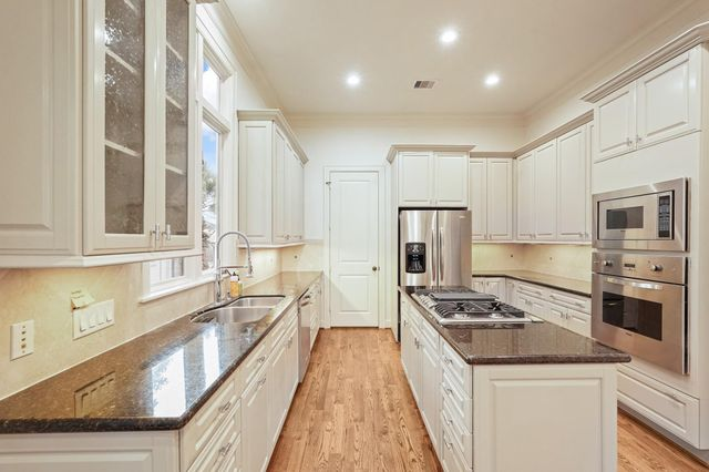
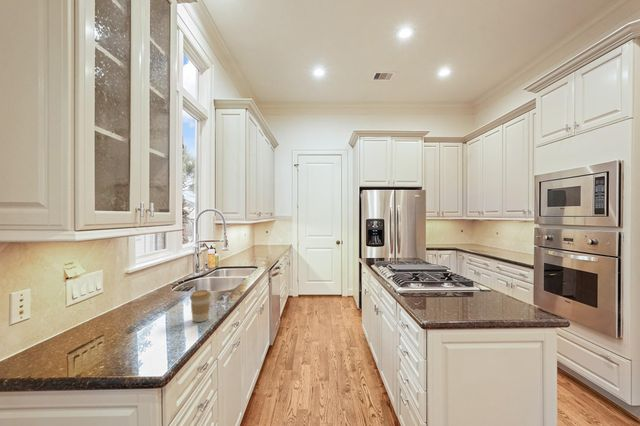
+ coffee cup (200, 305)
